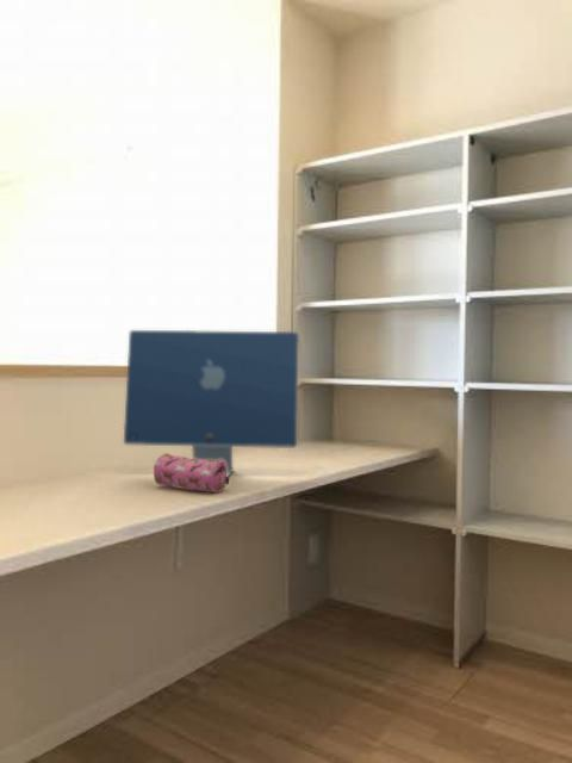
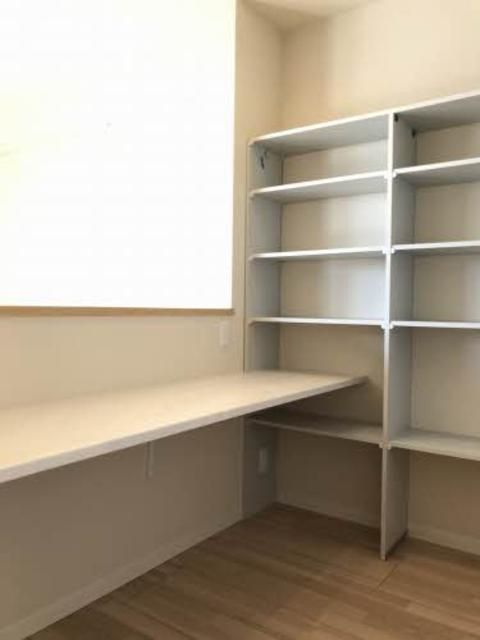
- computer monitor (212, 402)
- pencil case (189, 472)
